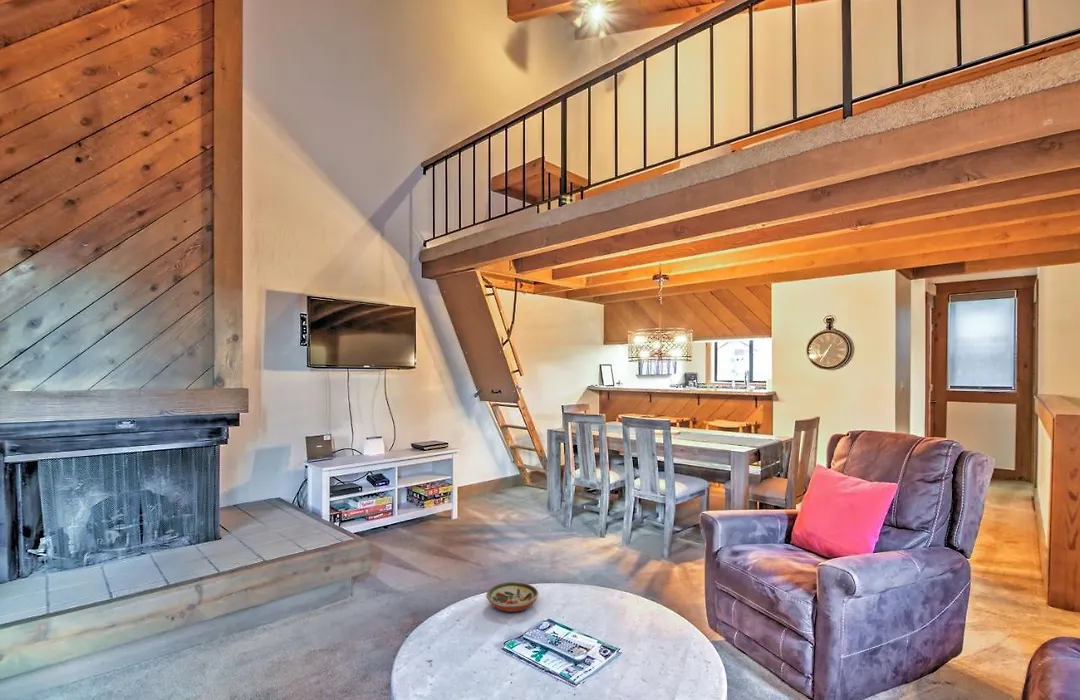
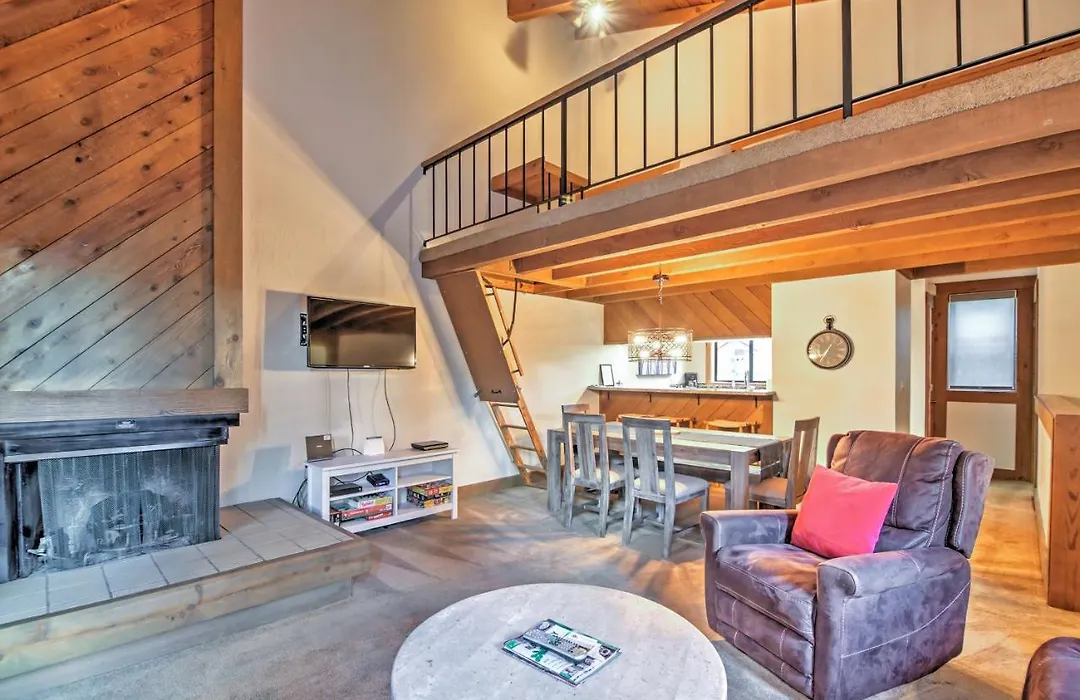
- decorative bowl (512, 599)
